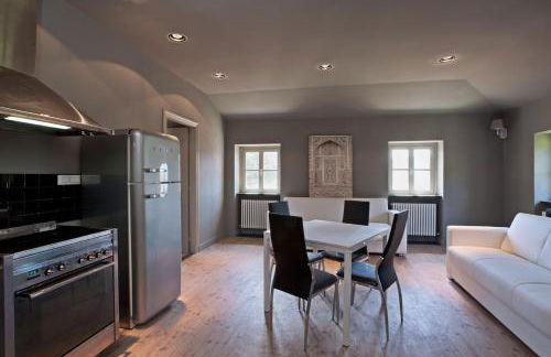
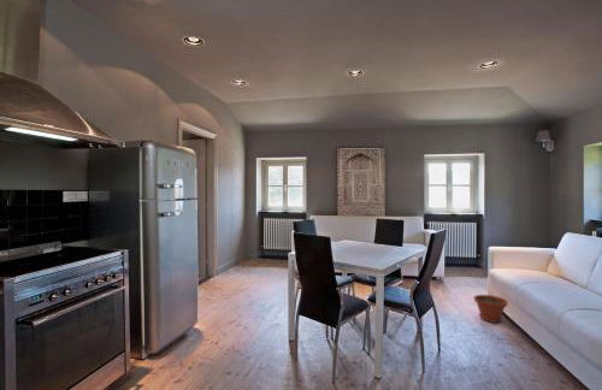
+ plant pot (490, 308)
